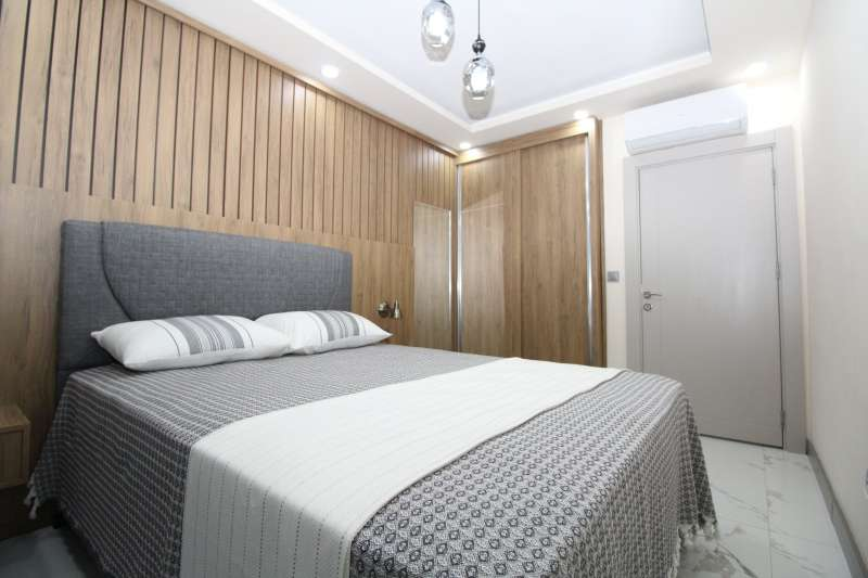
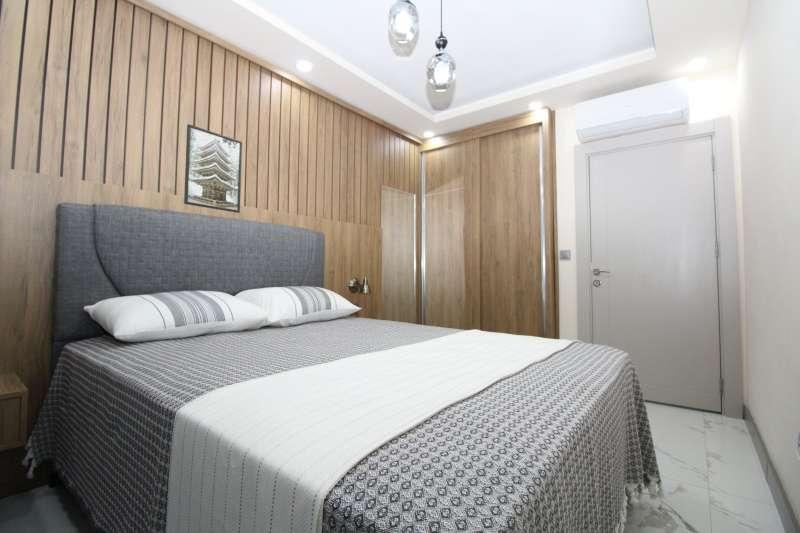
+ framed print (214, 170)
